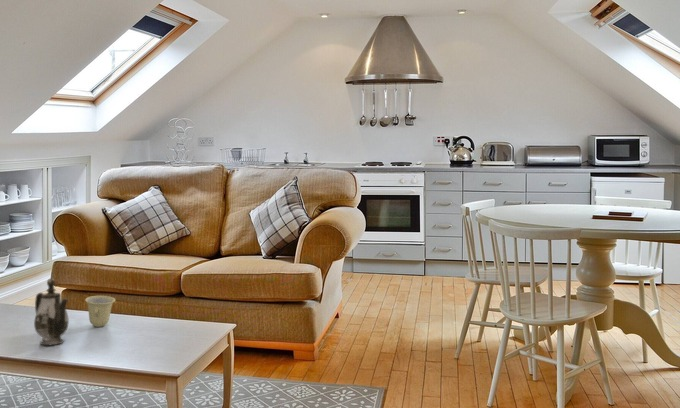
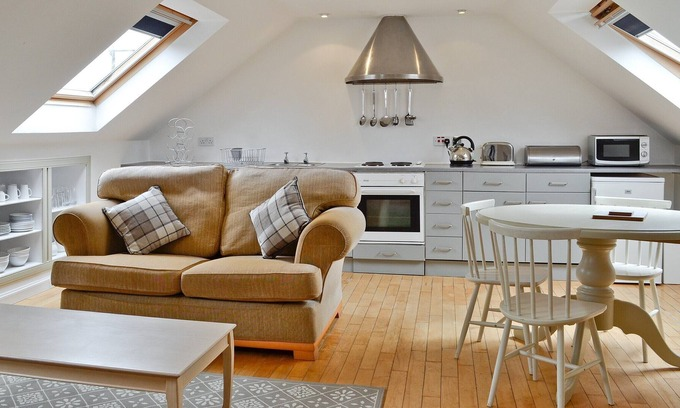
- cup (100, 311)
- teapot (52, 310)
